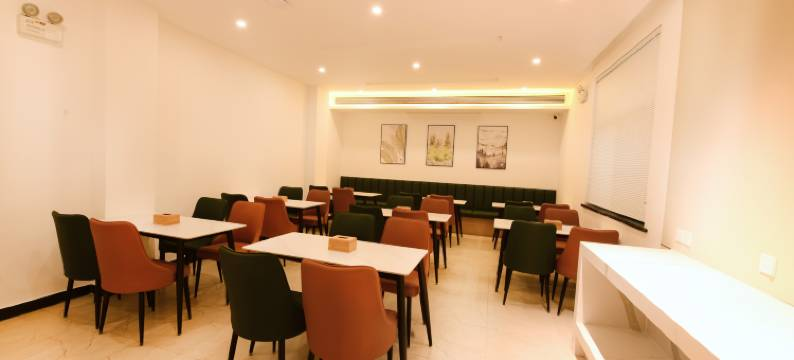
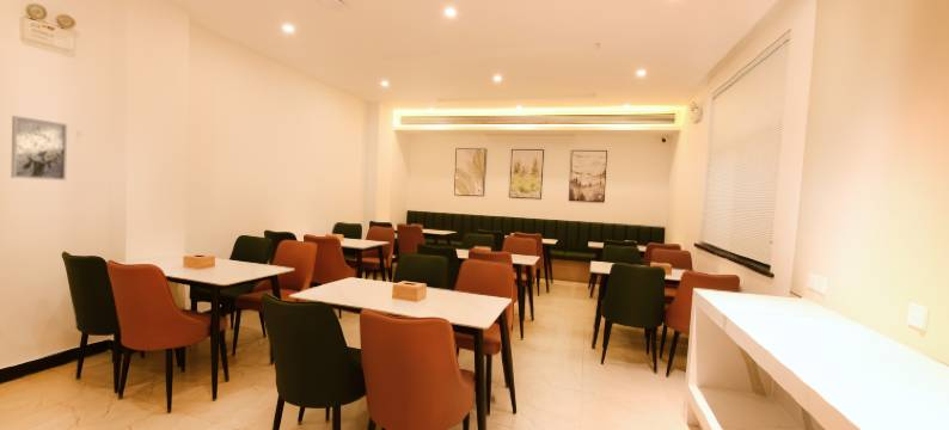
+ wall art (39, 149)
